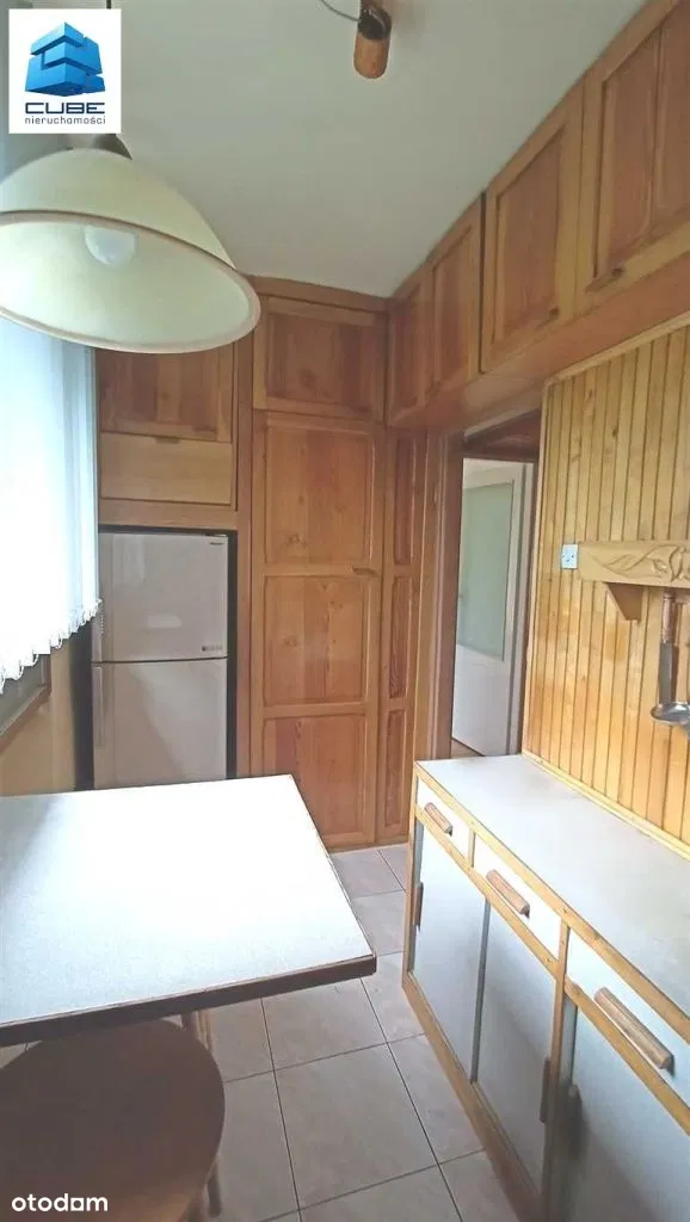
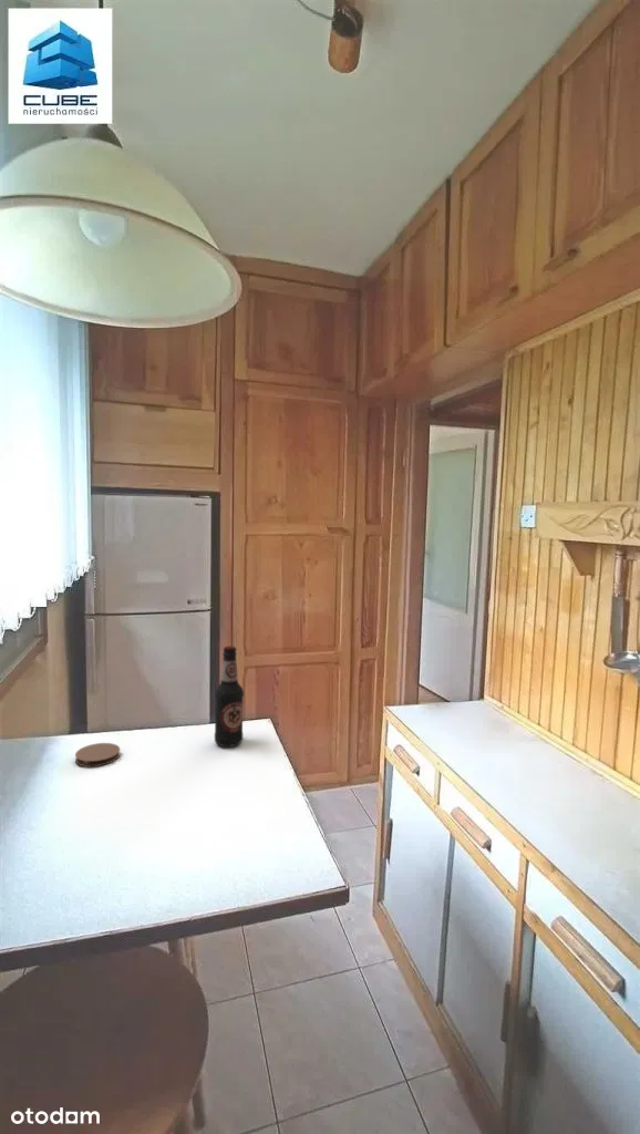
+ coaster (97, 754)
+ bottle (229, 694)
